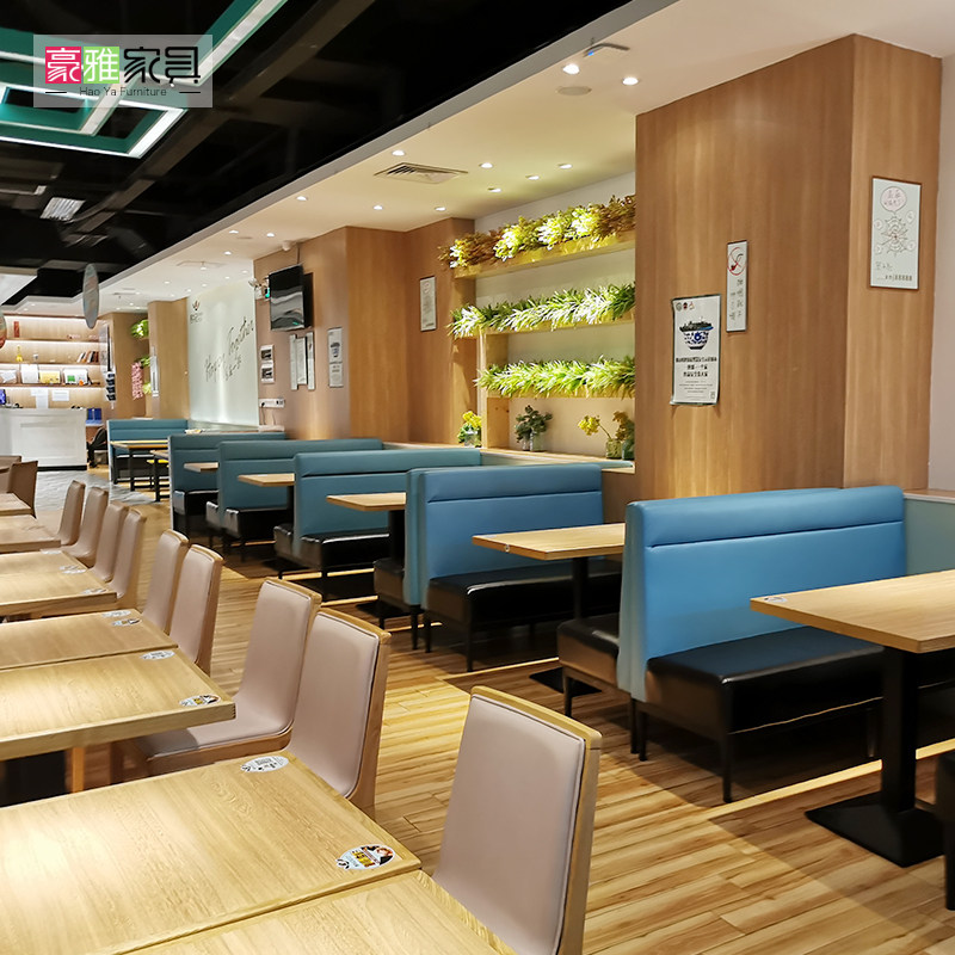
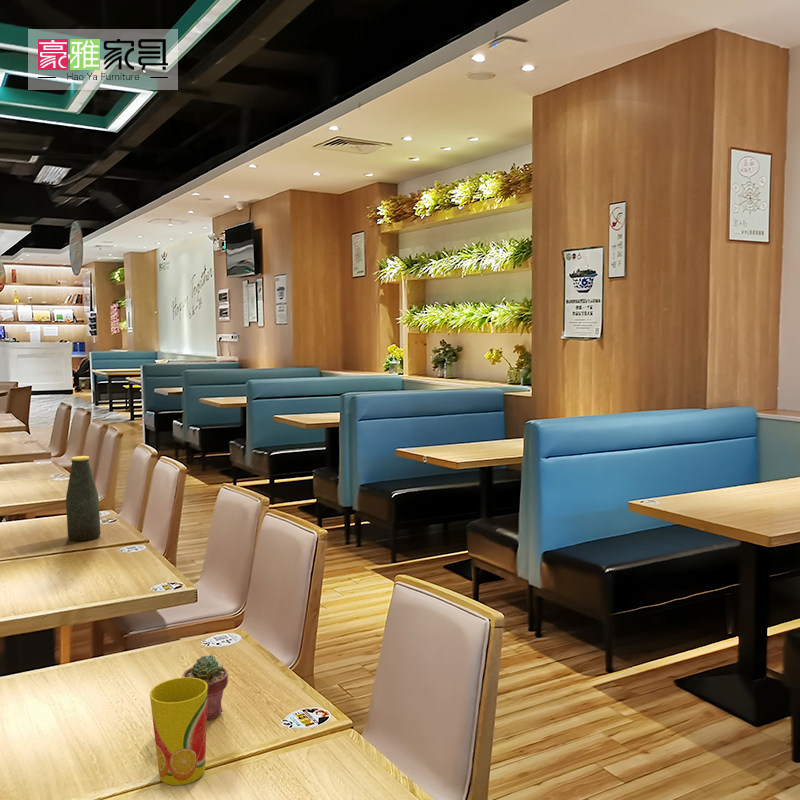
+ bottle (82, 497)
+ cup (180, 731)
+ potted succulent (207, 685)
